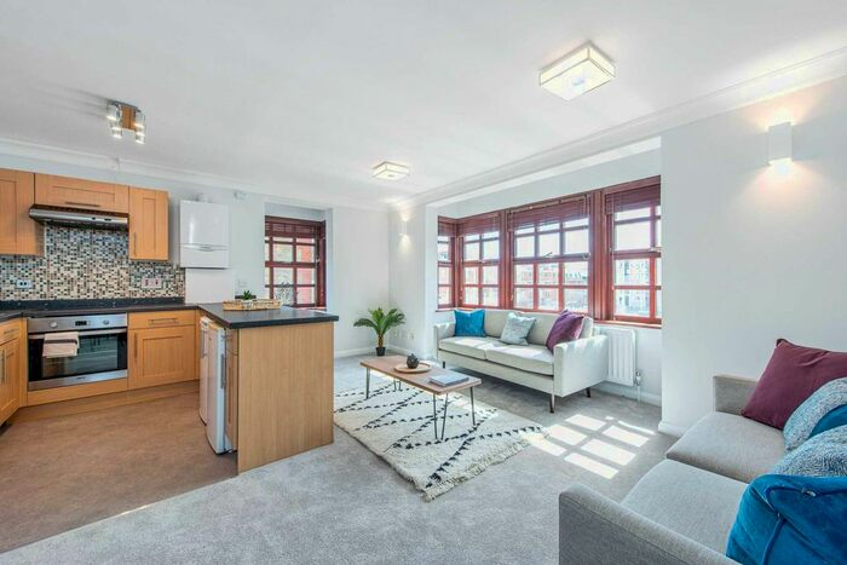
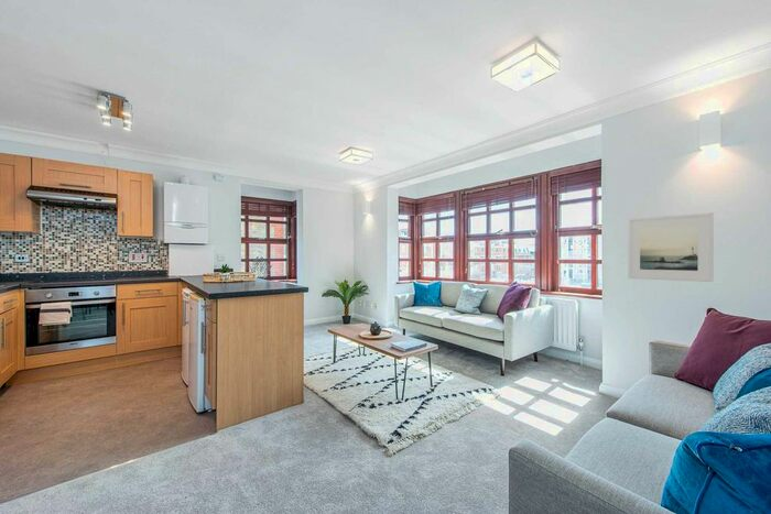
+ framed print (667, 248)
